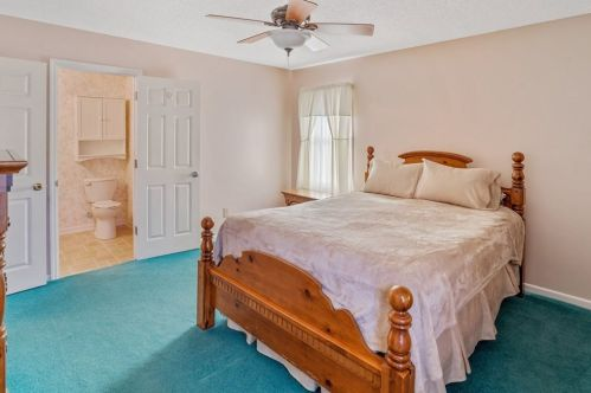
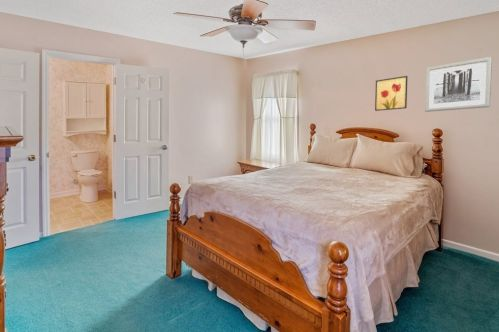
+ wall art (391, 94)
+ wall art (456, 86)
